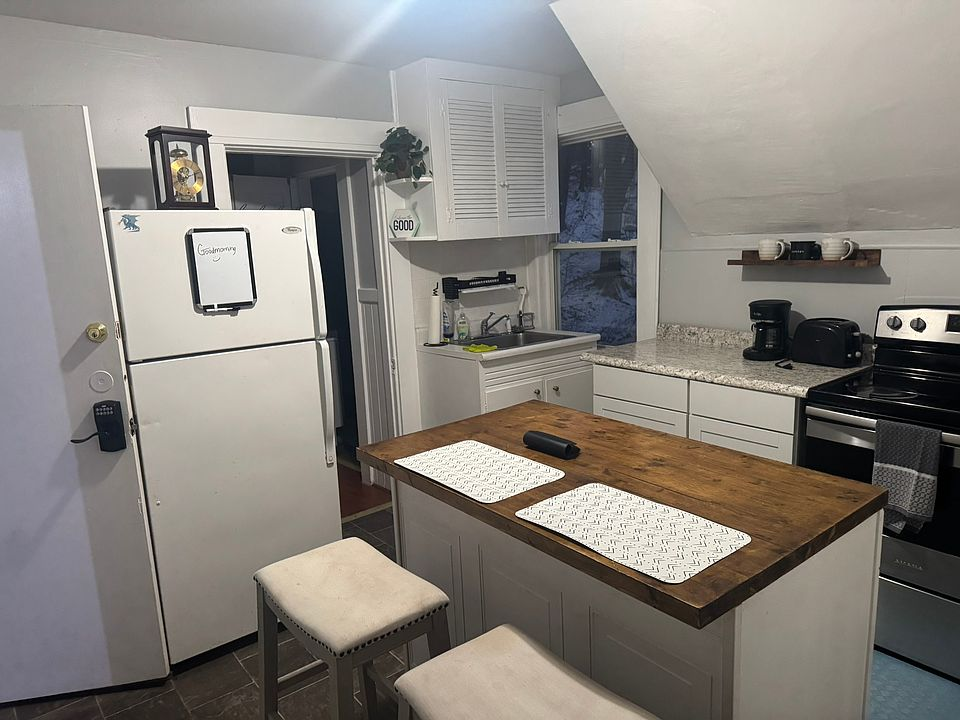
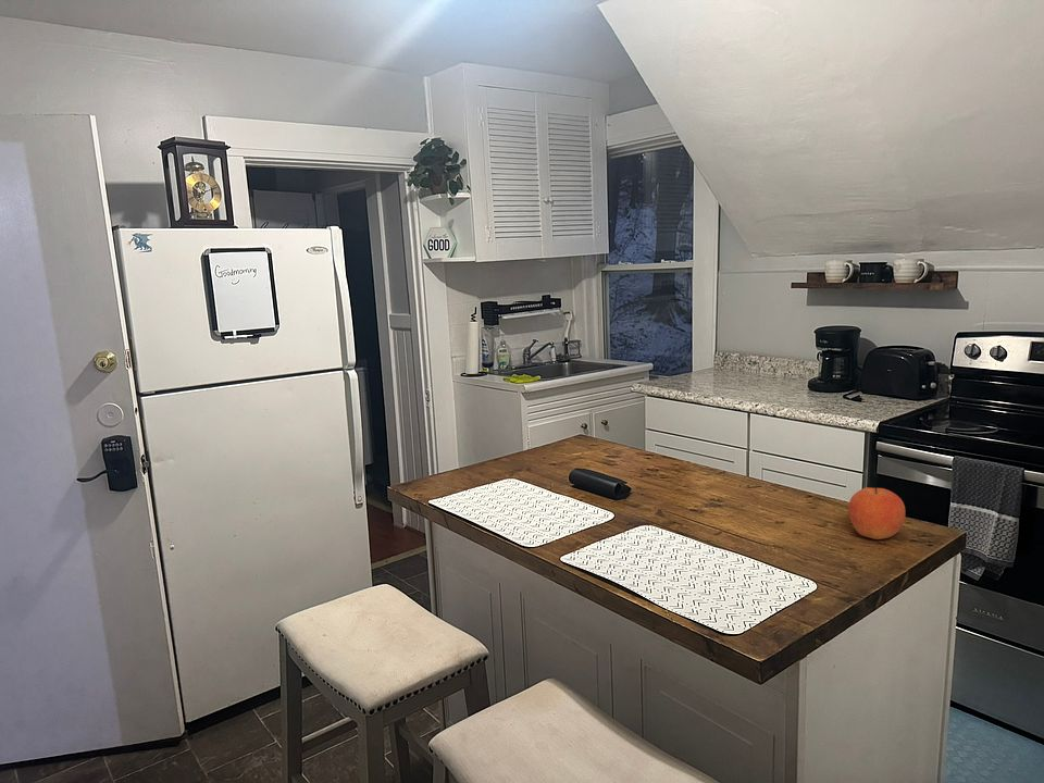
+ fruit (877, 512)
